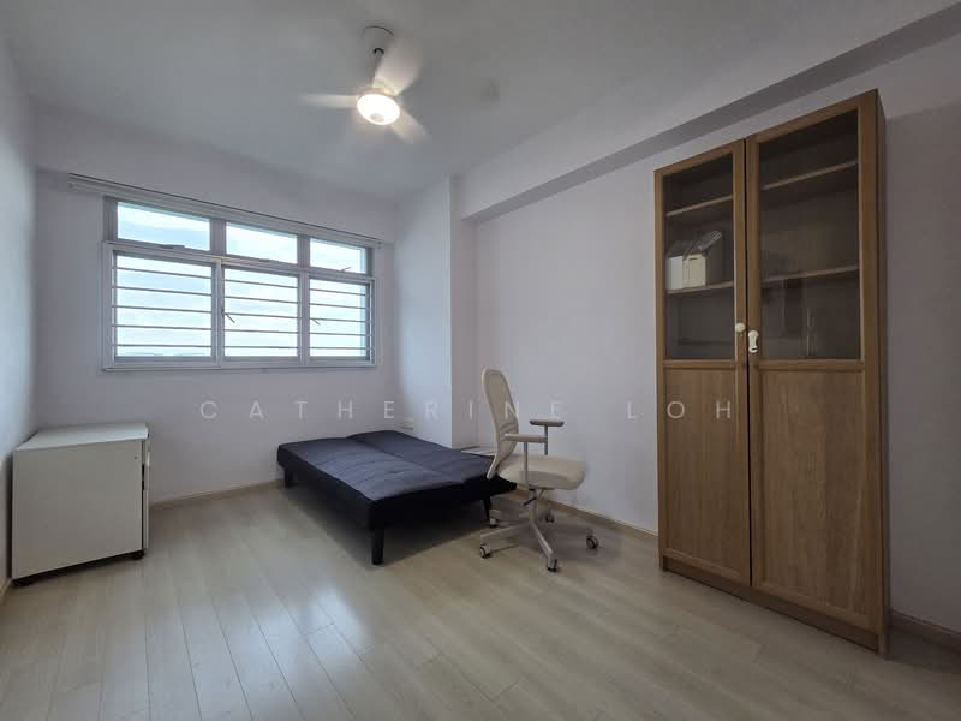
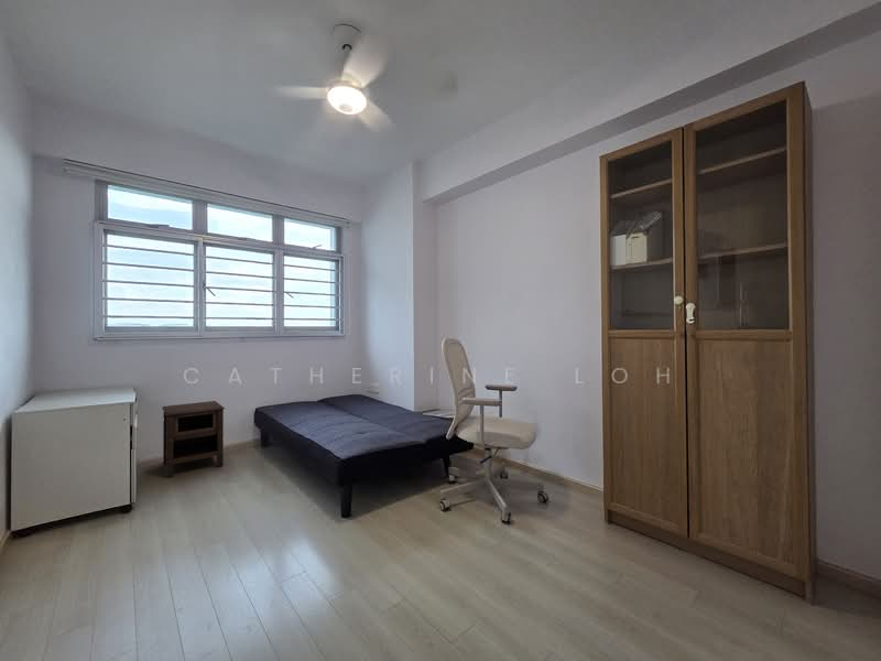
+ nightstand (193, 435)
